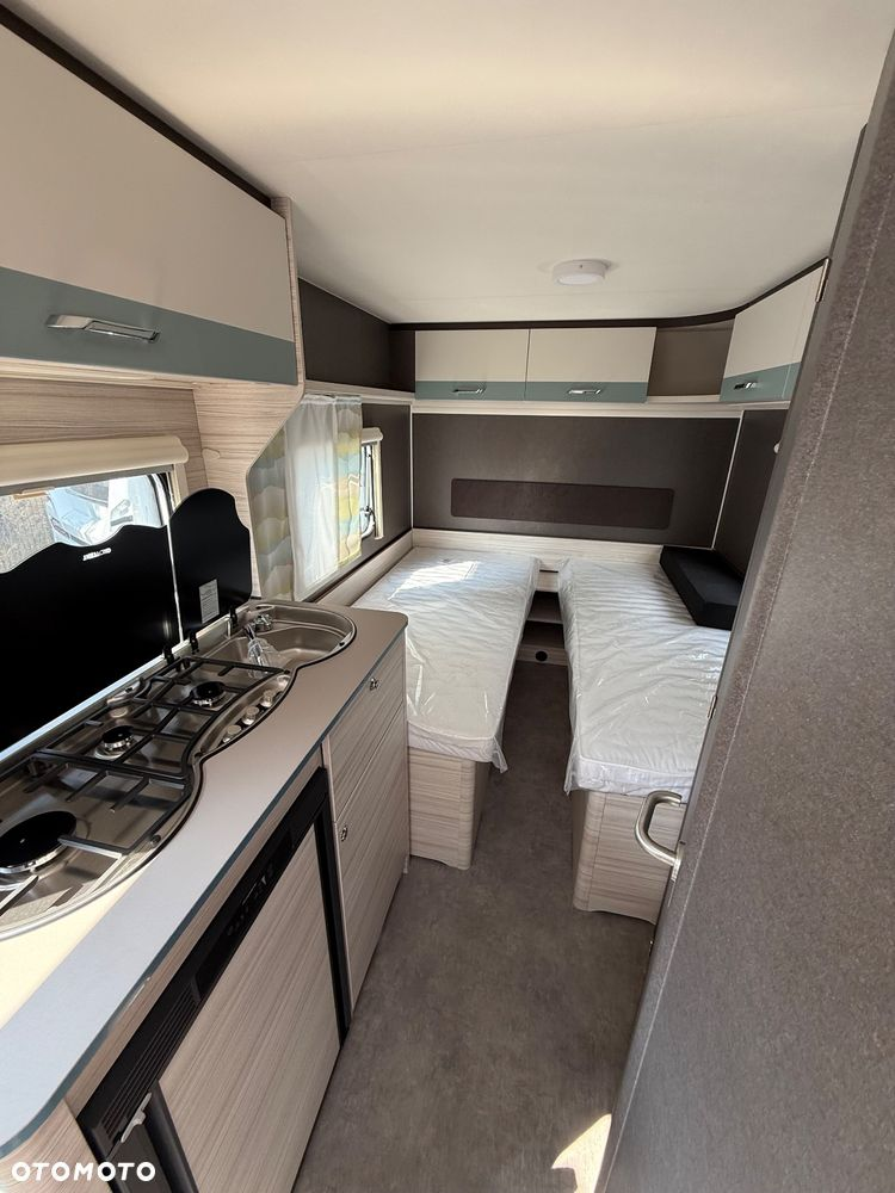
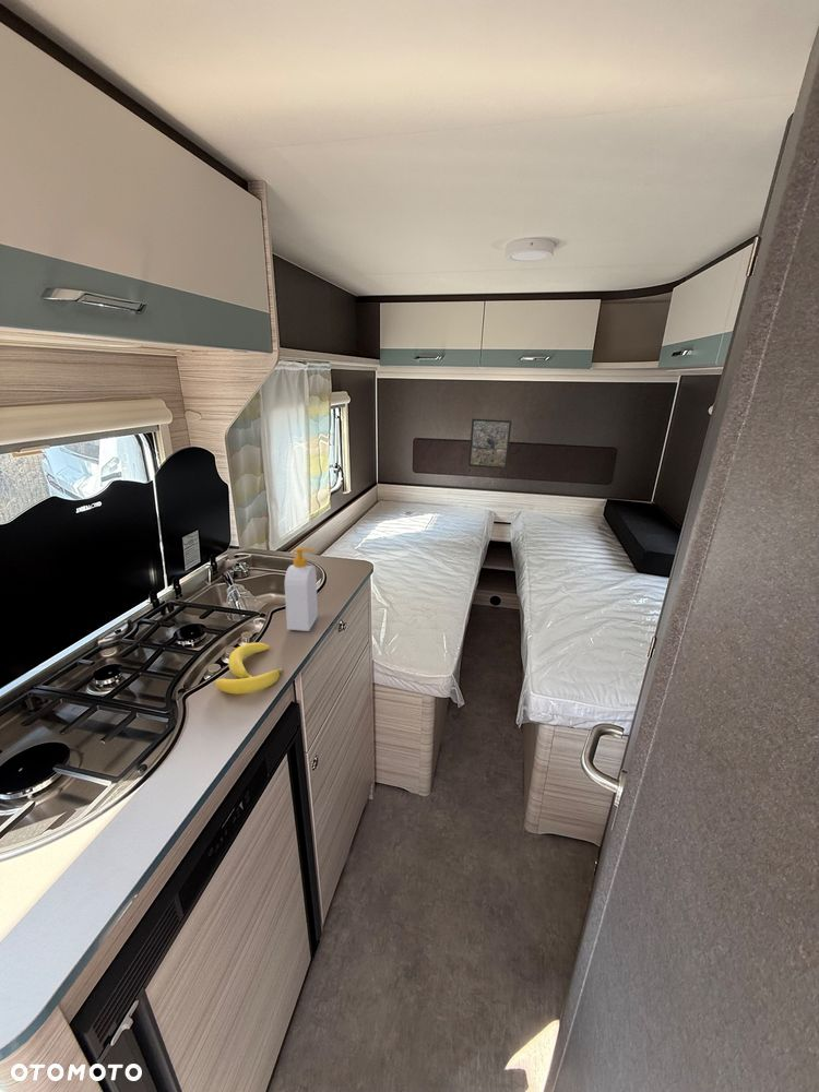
+ banana (246, 670)
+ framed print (489, 443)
+ soap bottle (302, 586)
